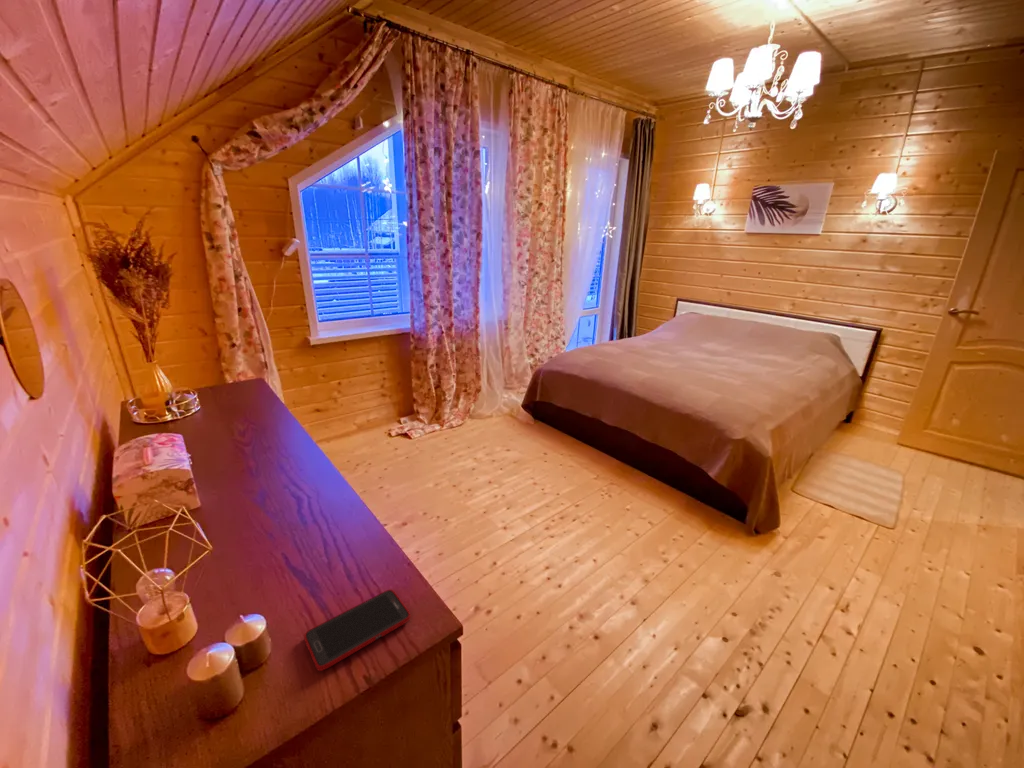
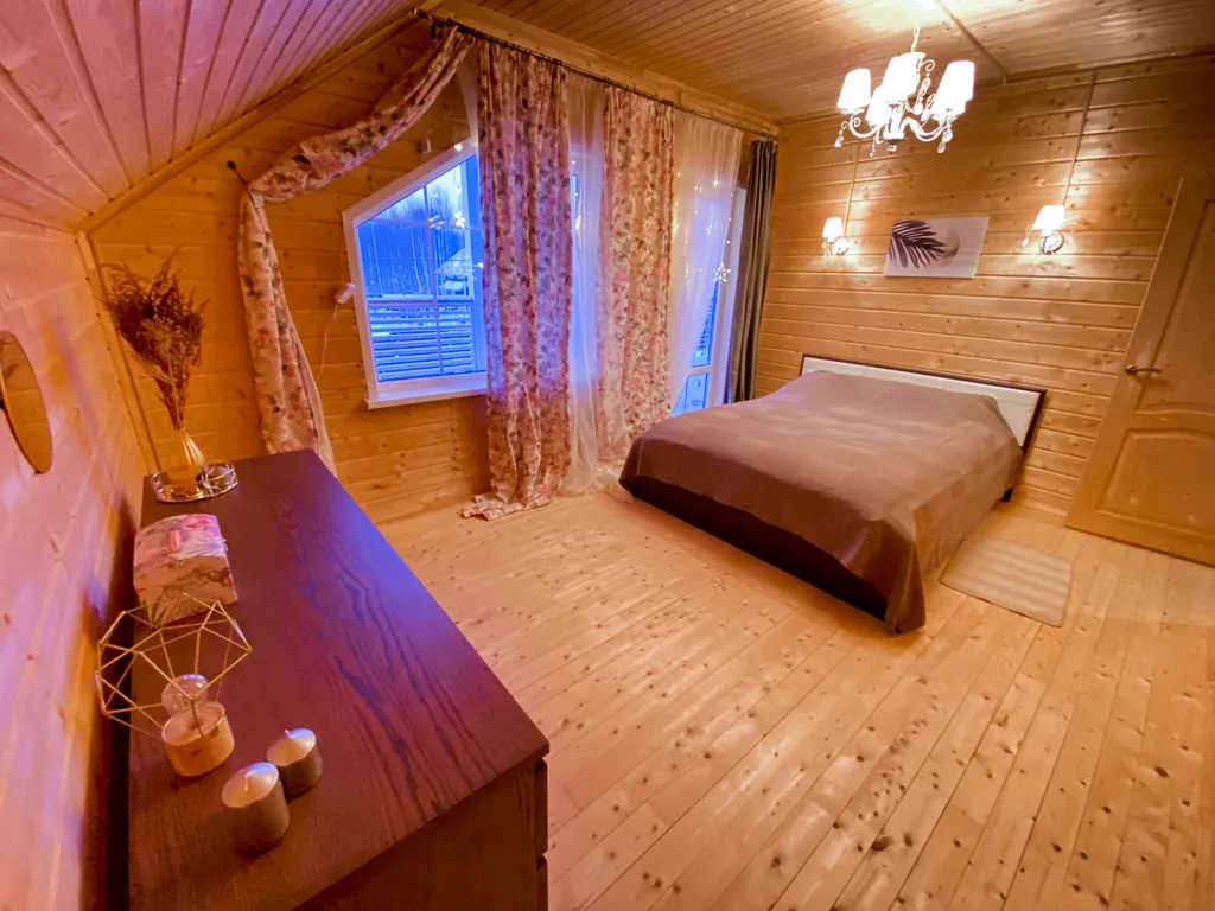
- cell phone (358, 626)
